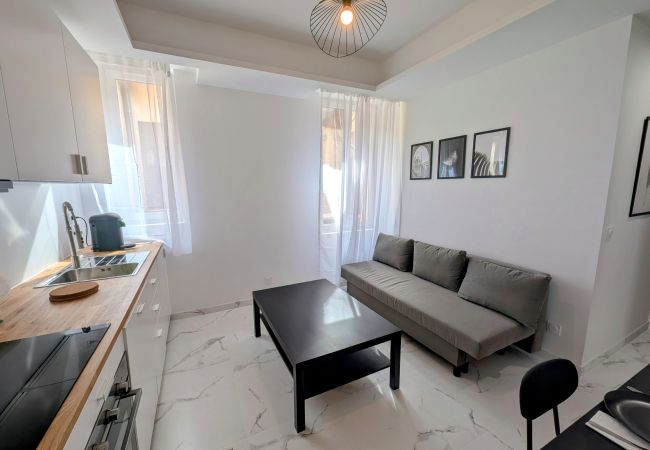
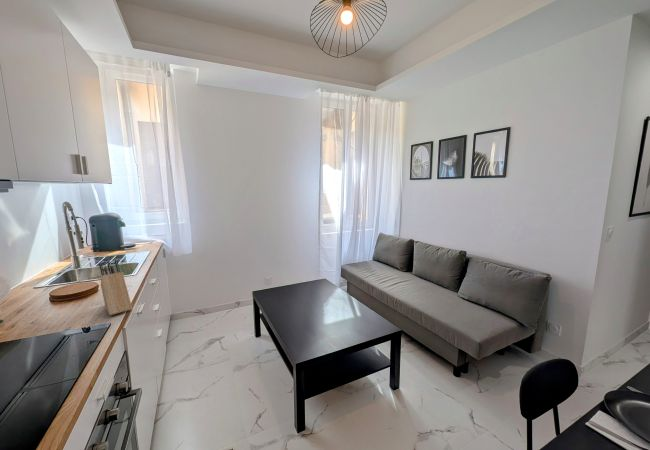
+ knife block (114, 285)
